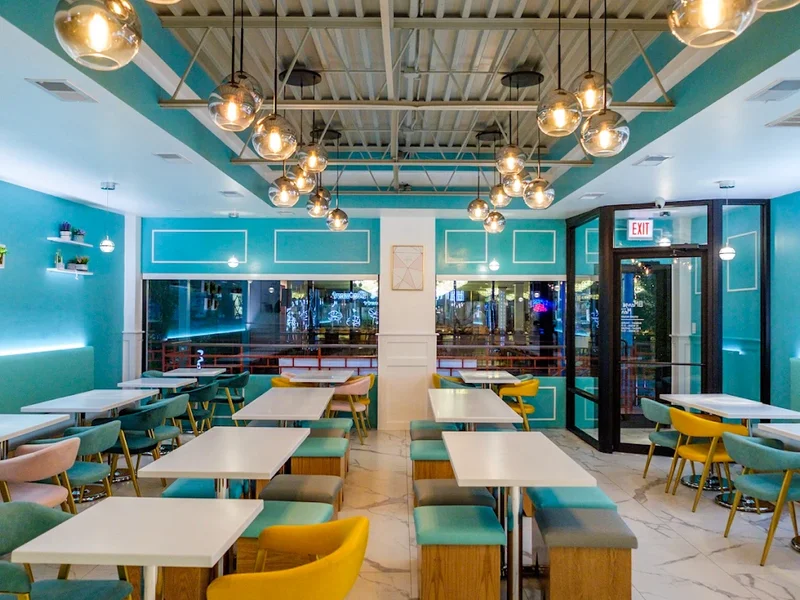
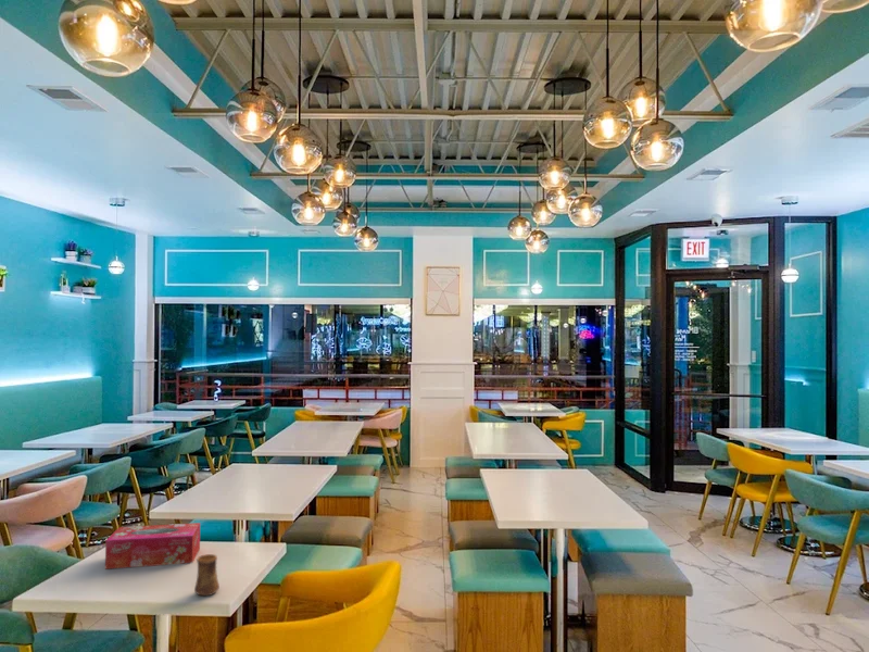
+ cup (206, 575)
+ tissue box (154, 544)
